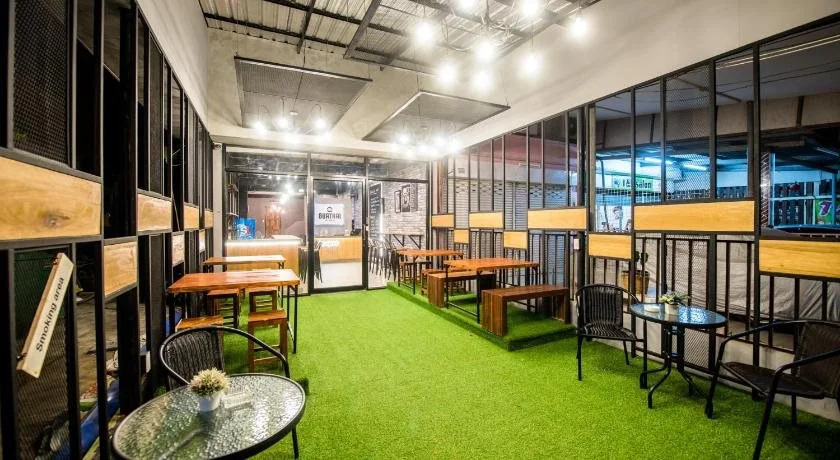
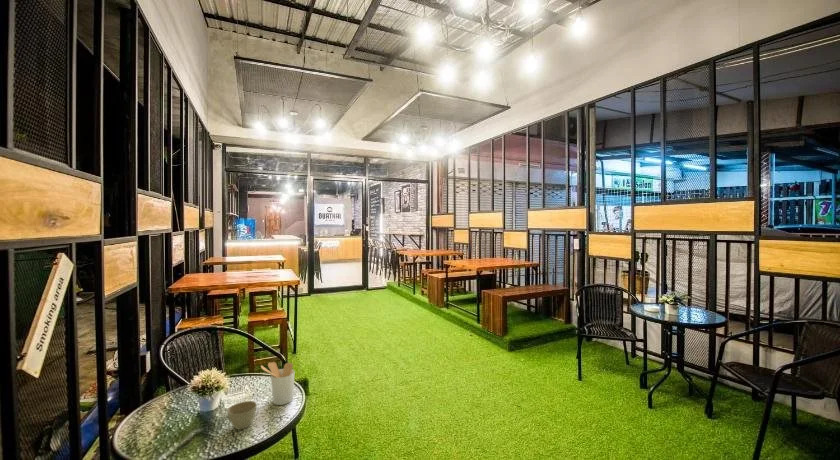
+ utensil holder (277, 381)
+ flower pot (242, 416)
